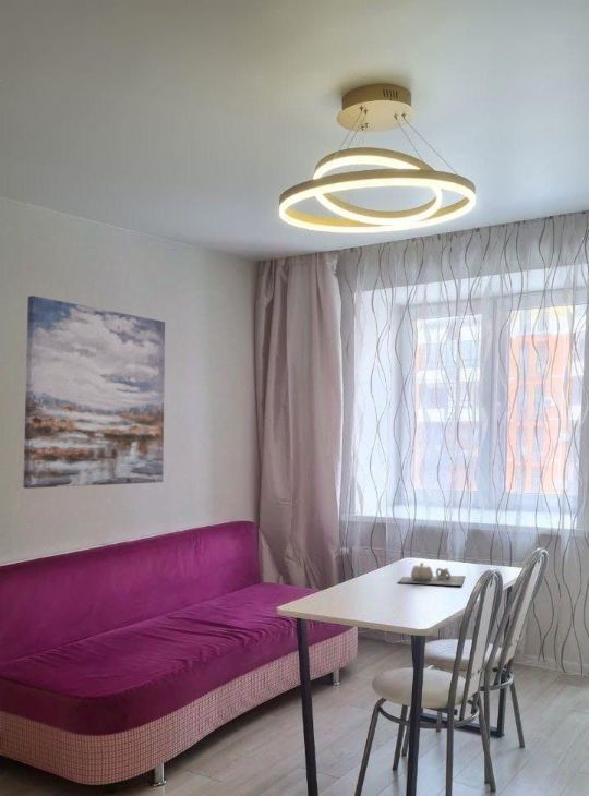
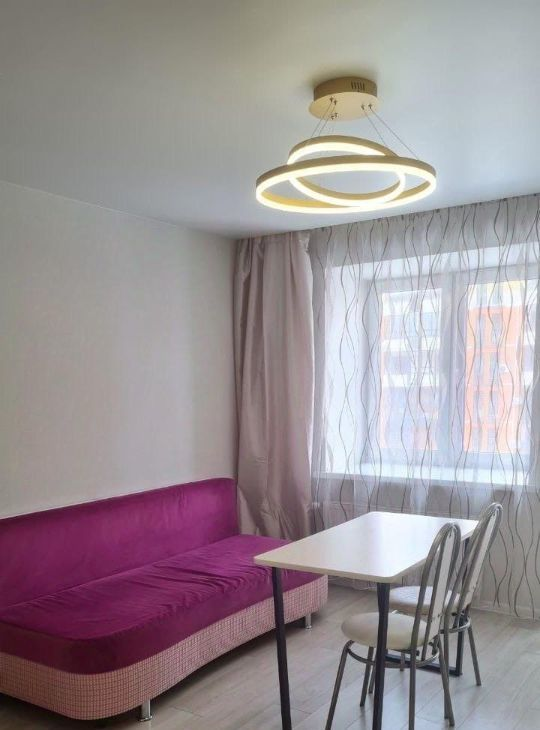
- wall art (100, 396)
- teapot (431, 570)
